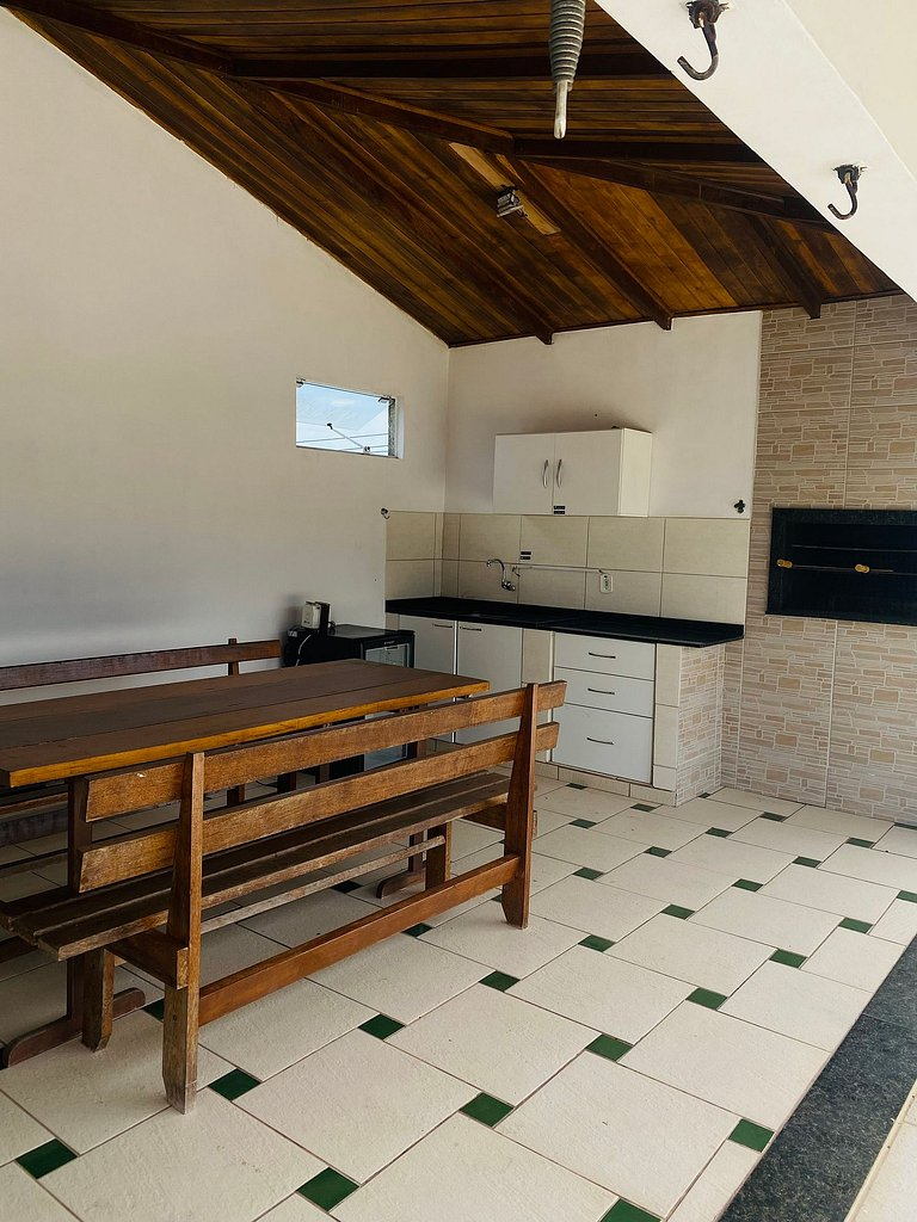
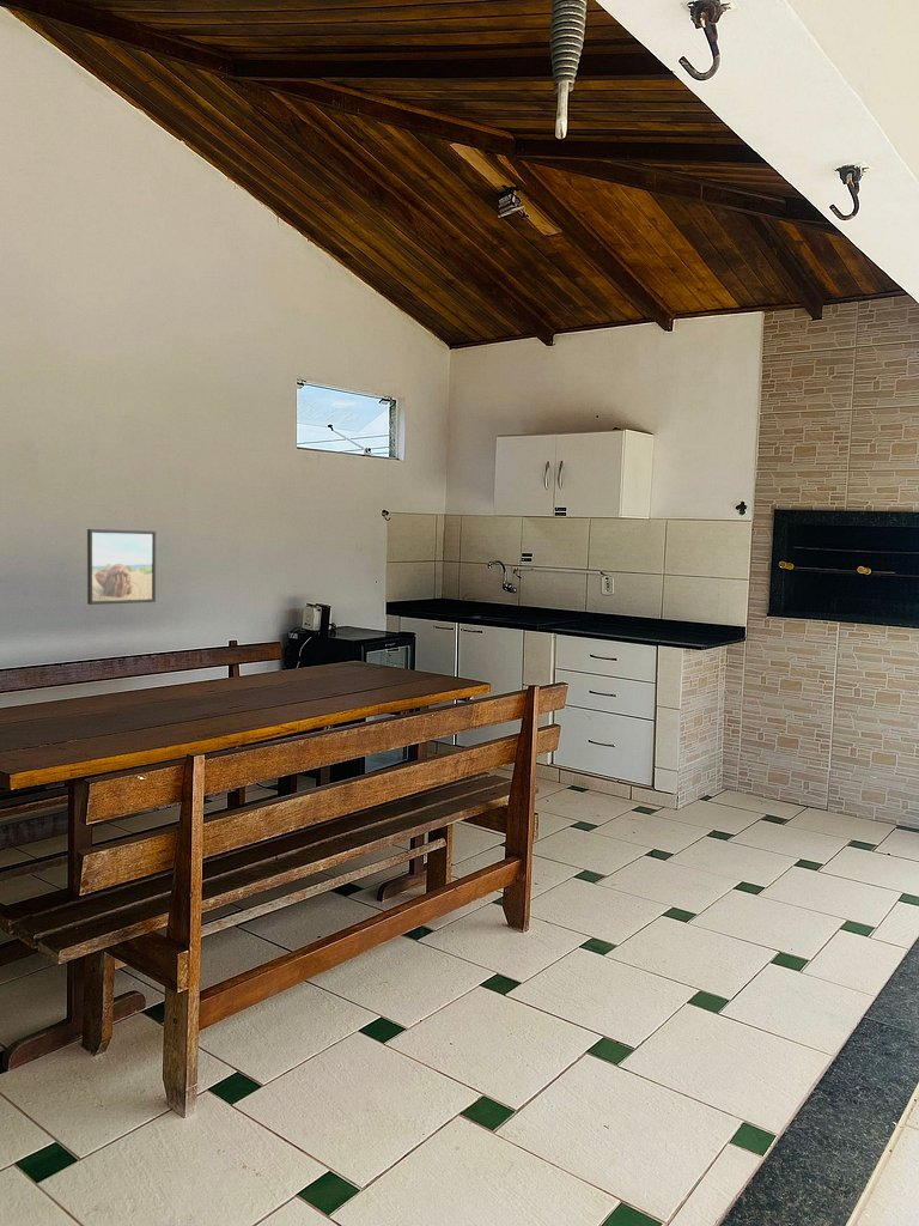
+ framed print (122, 566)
